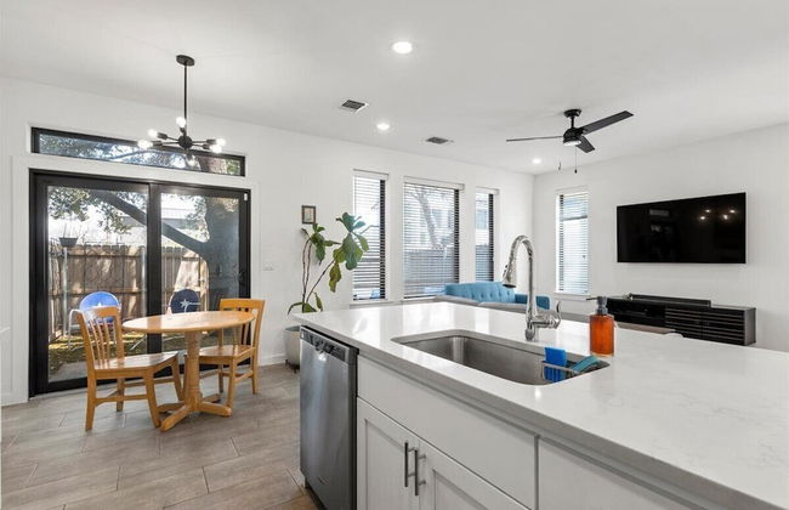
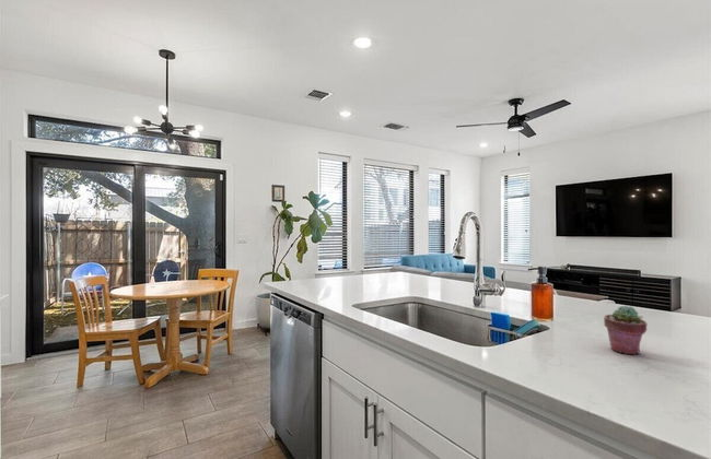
+ potted succulent (625, 328)
